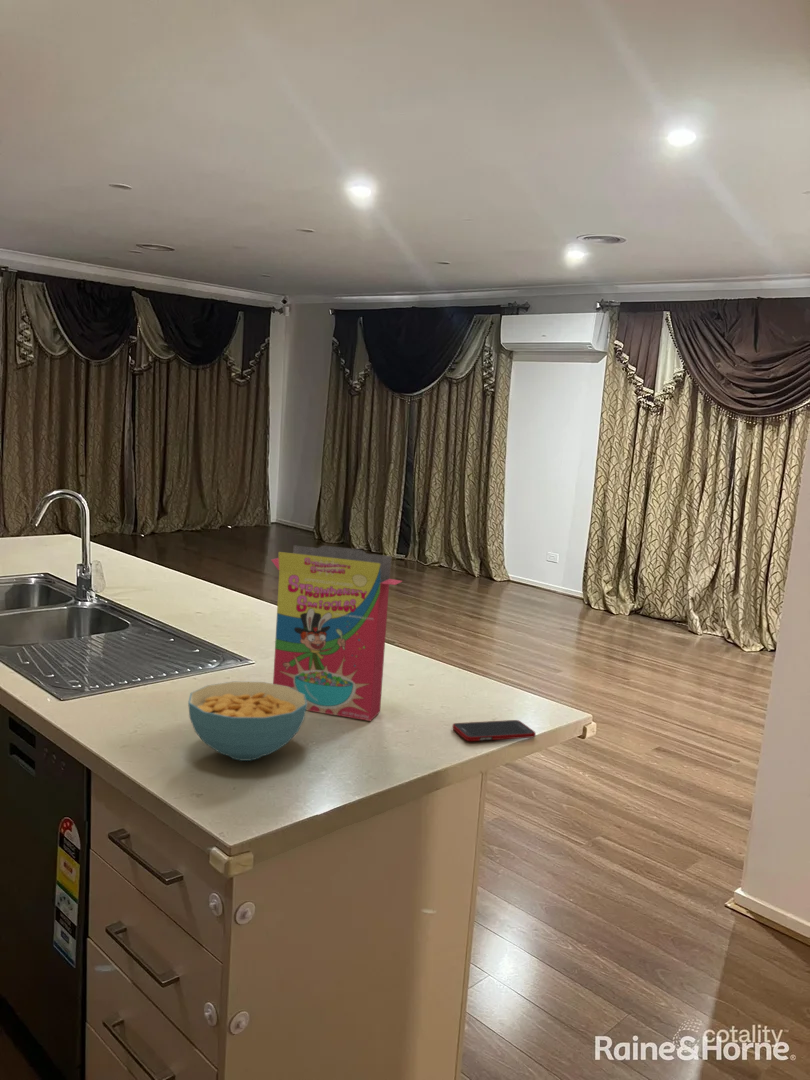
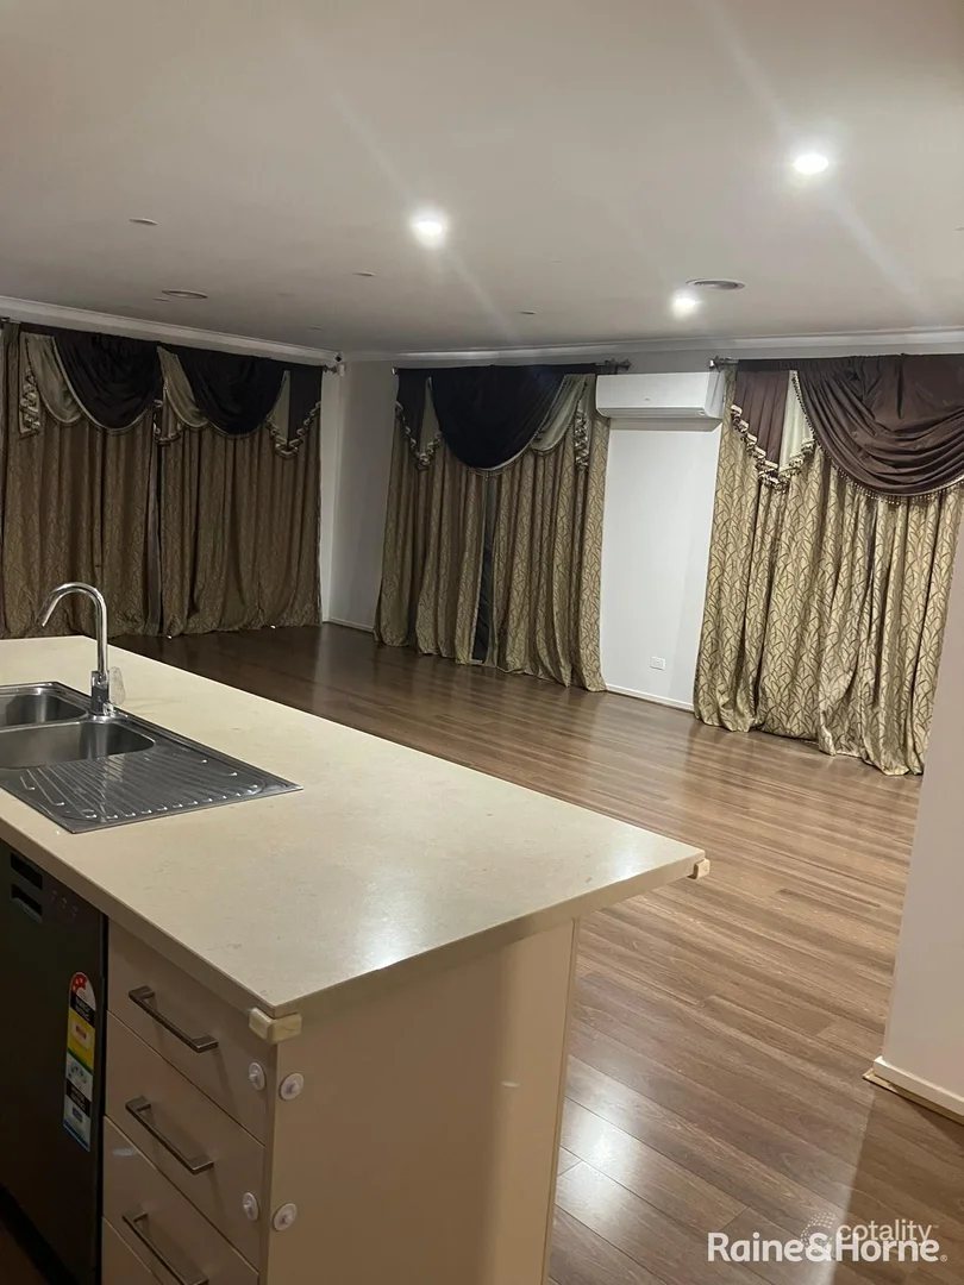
- cereal box (332, 630)
- cell phone (493, 730)
- cereal bowl (246, 726)
